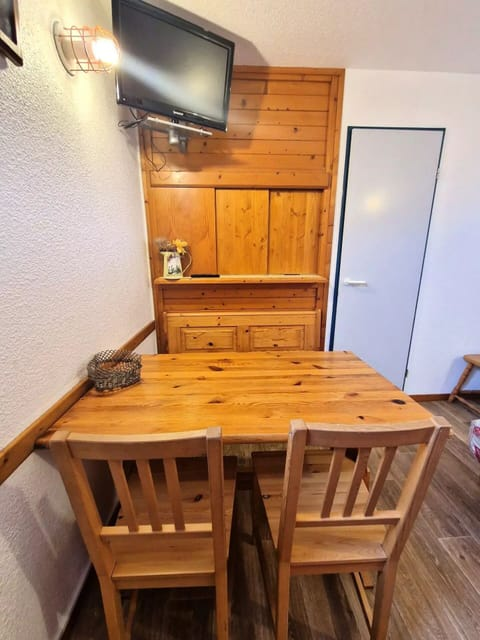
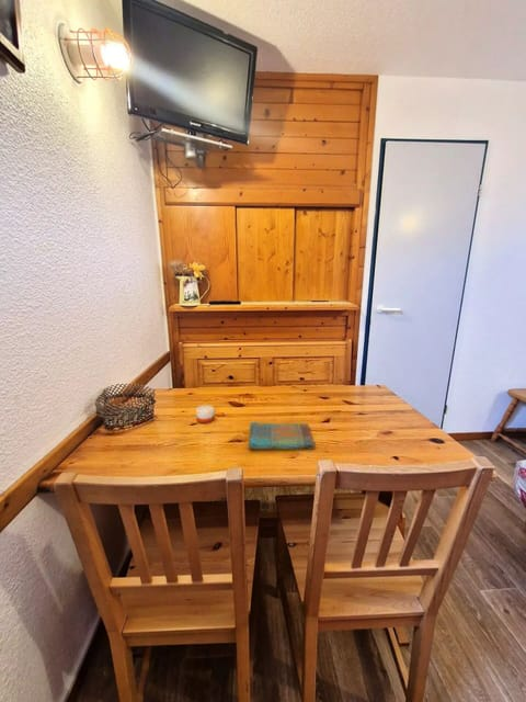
+ dish towel (279, 434)
+ candle (204, 408)
